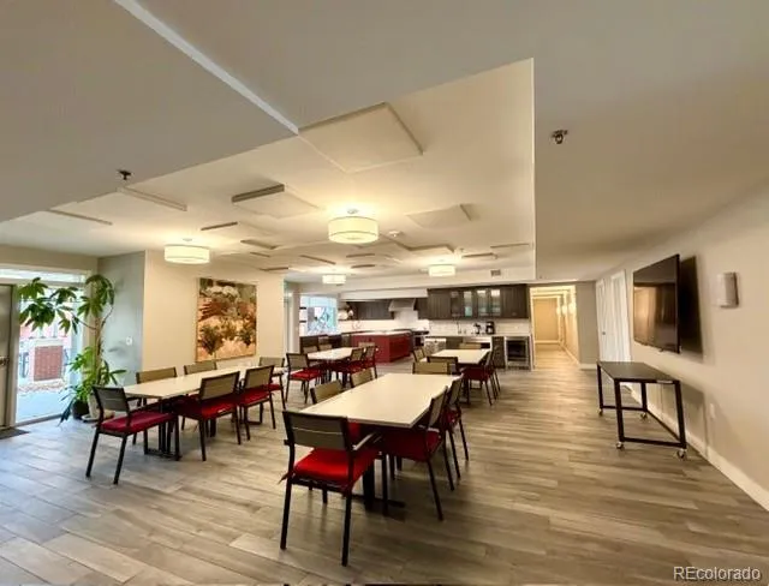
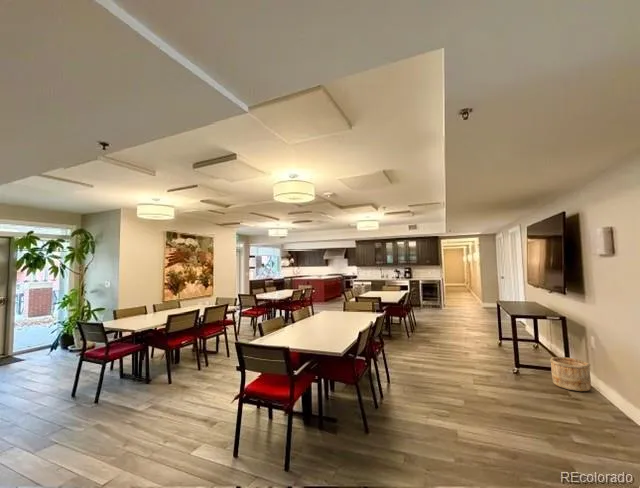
+ wooden bucket (570, 373)
